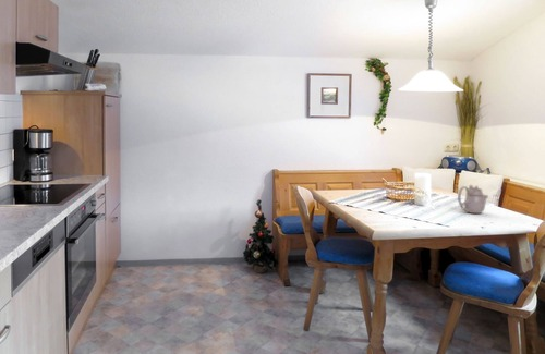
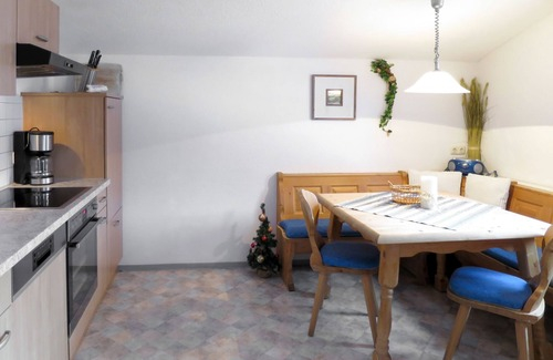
- teapot (473, 198)
